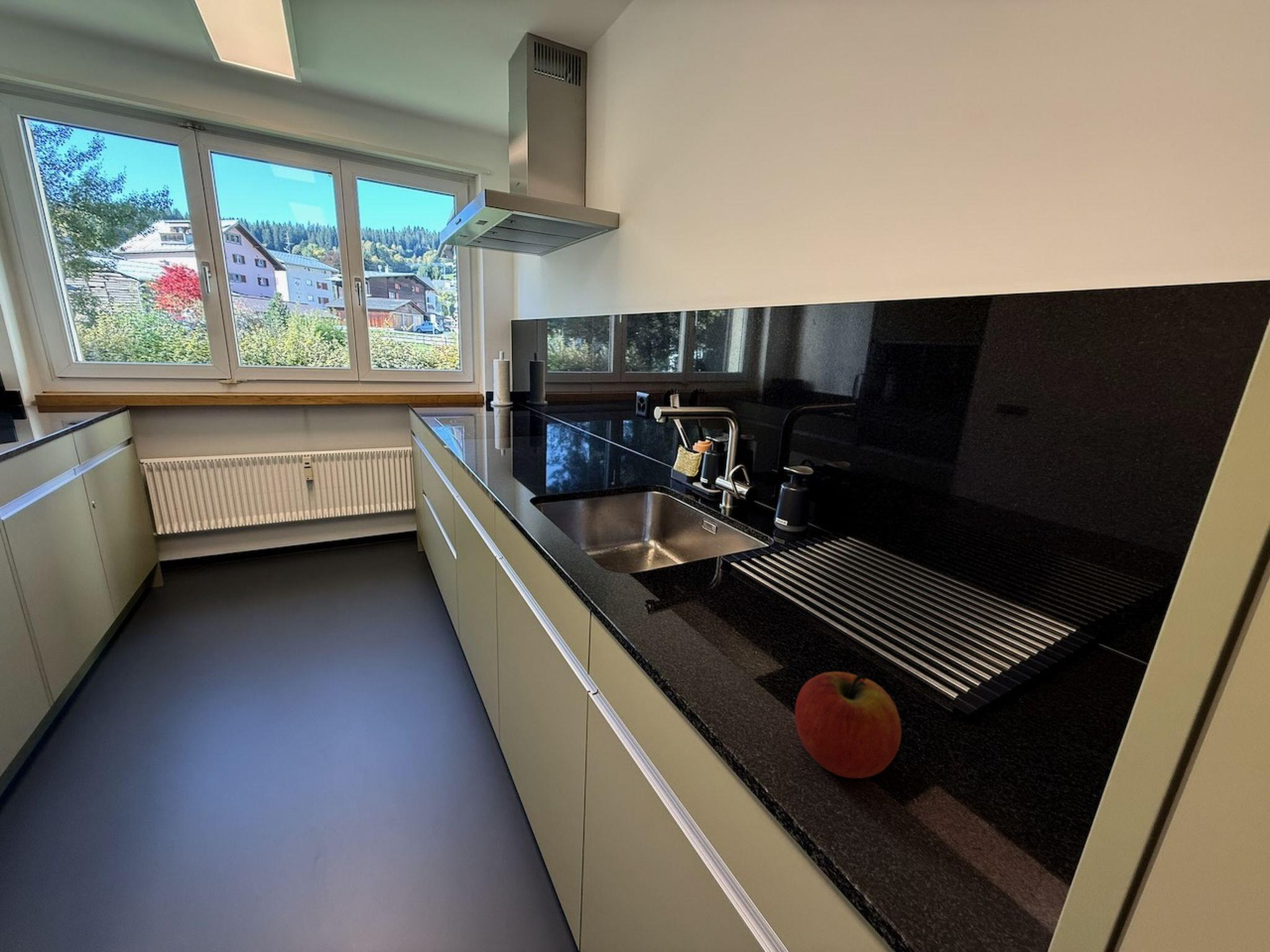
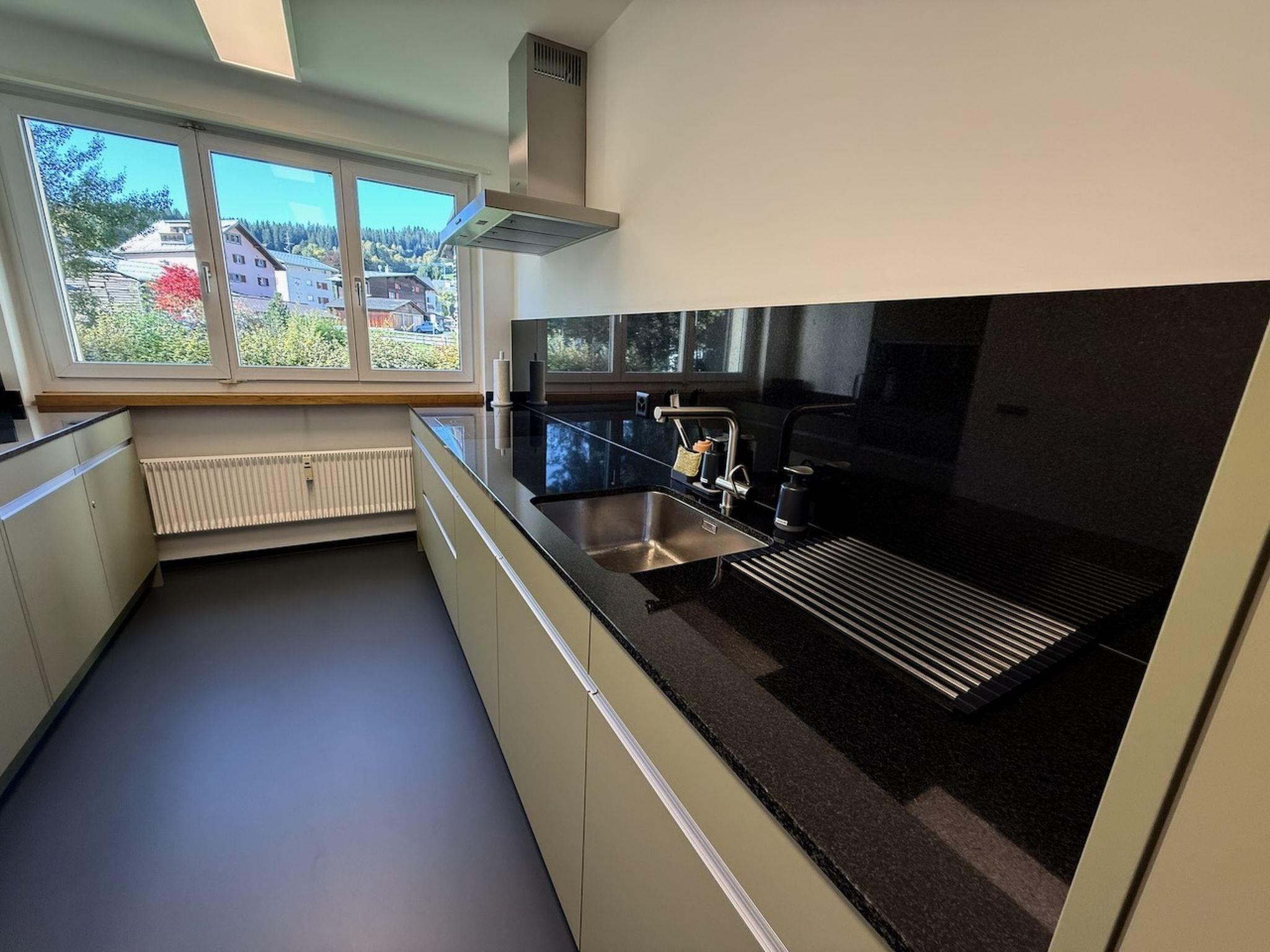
- apple (846, 718)
